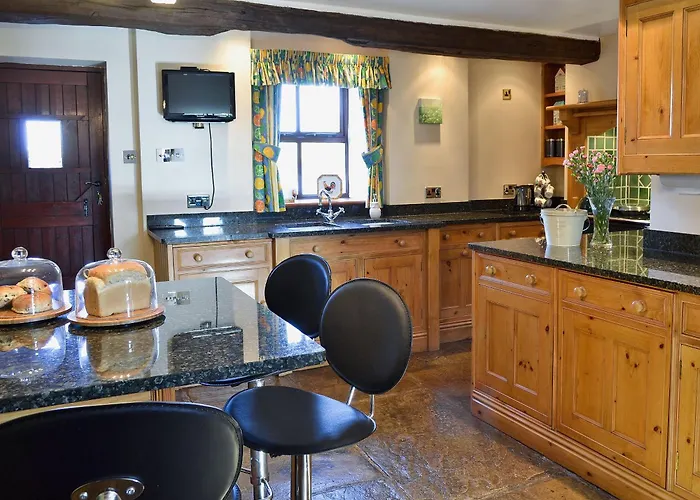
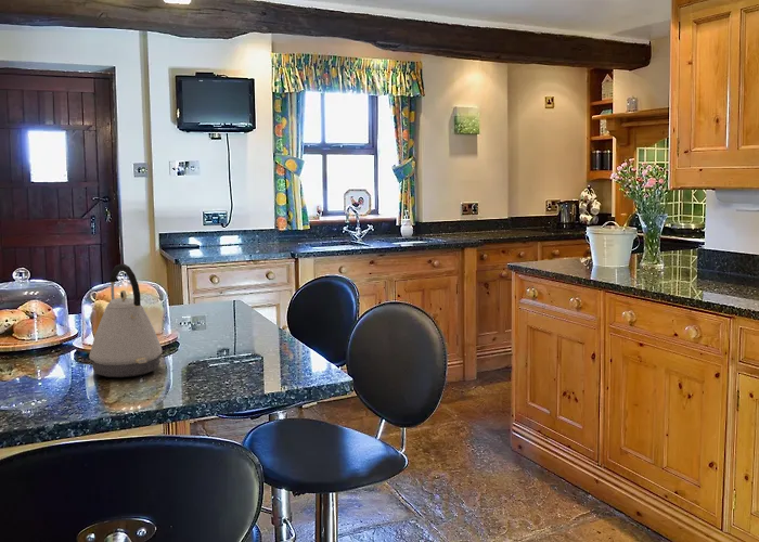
+ kettle (124, 318)
